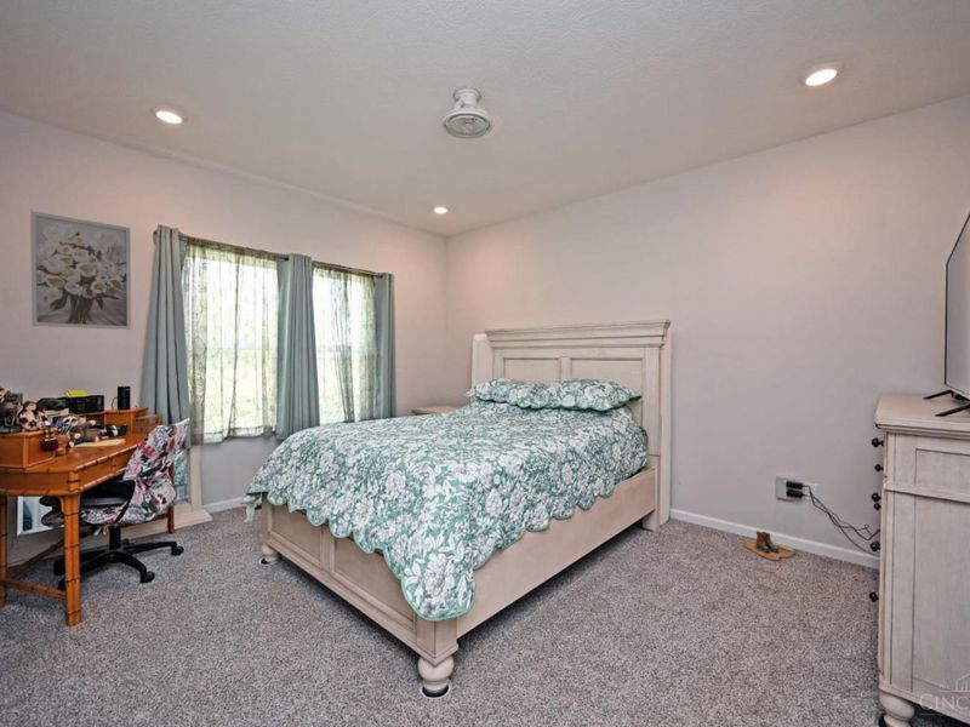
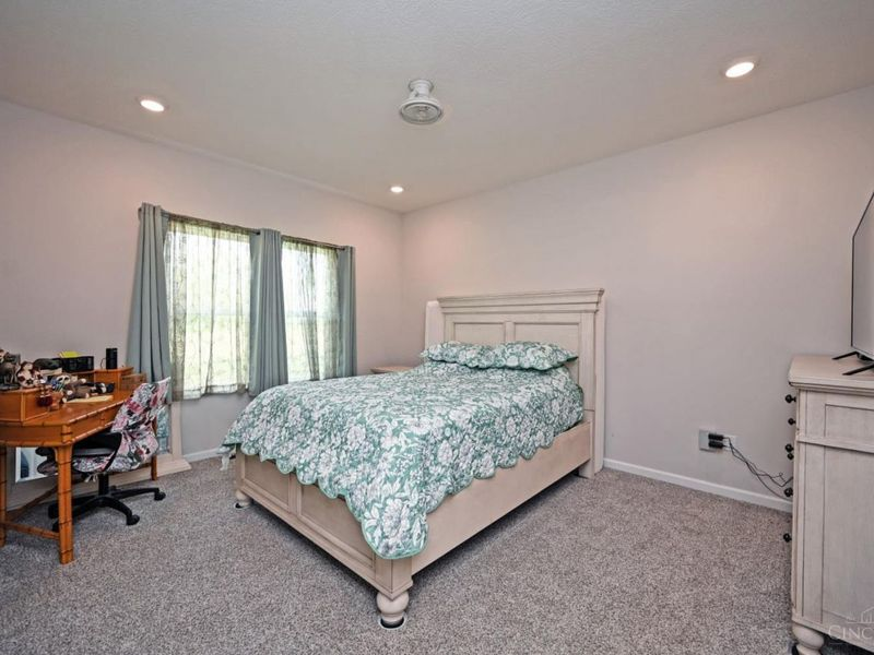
- boots (768, 542)
- wall art (82, 274)
